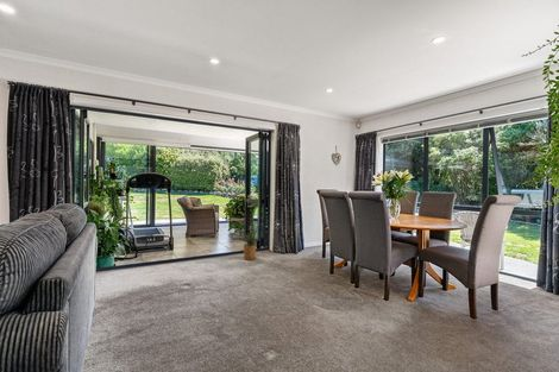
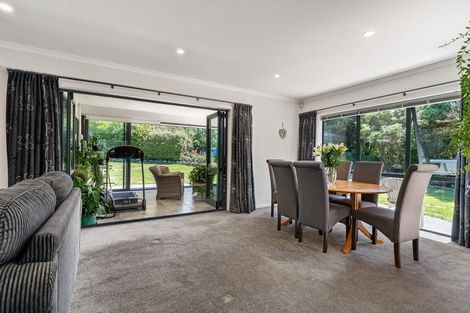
- house plant (247, 240)
